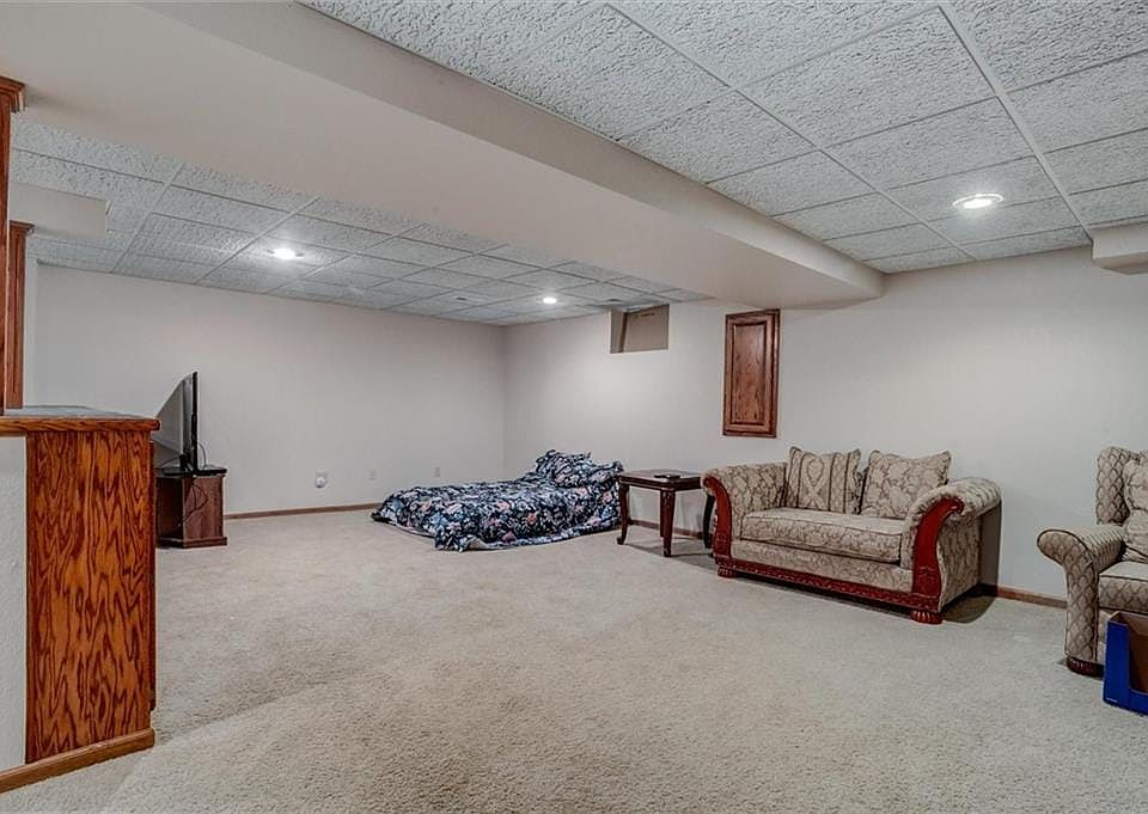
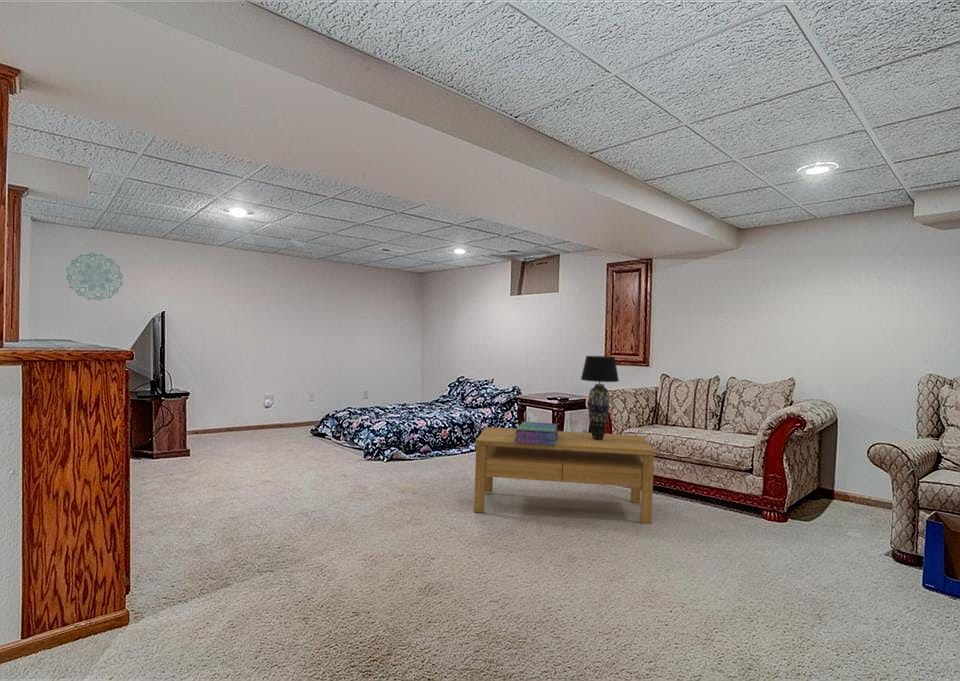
+ stack of books (537, 432)
+ coffee table (561, 472)
+ table lamp (599, 397)
+ wall decoration (94, 276)
